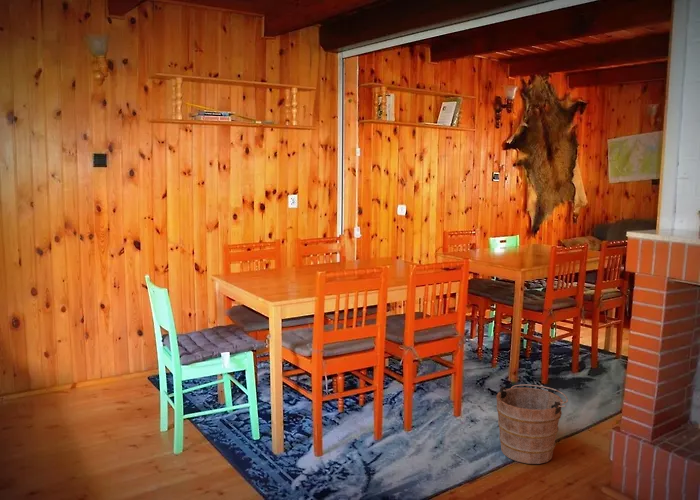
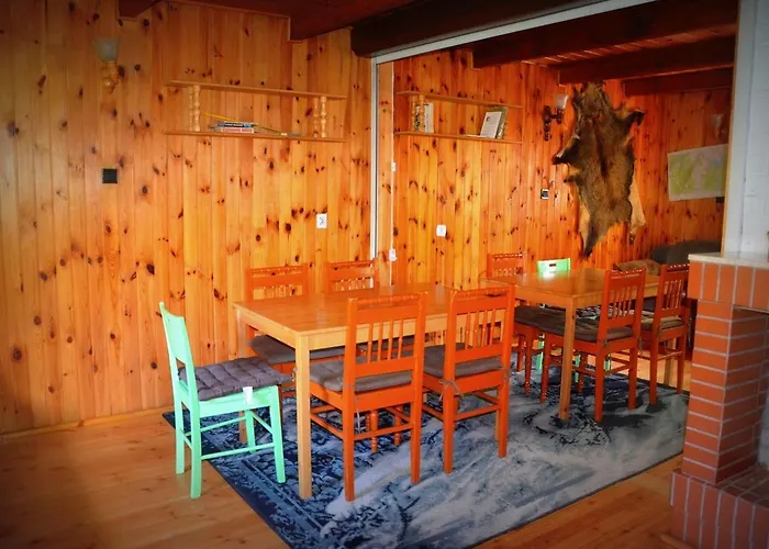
- bucket (530, 422)
